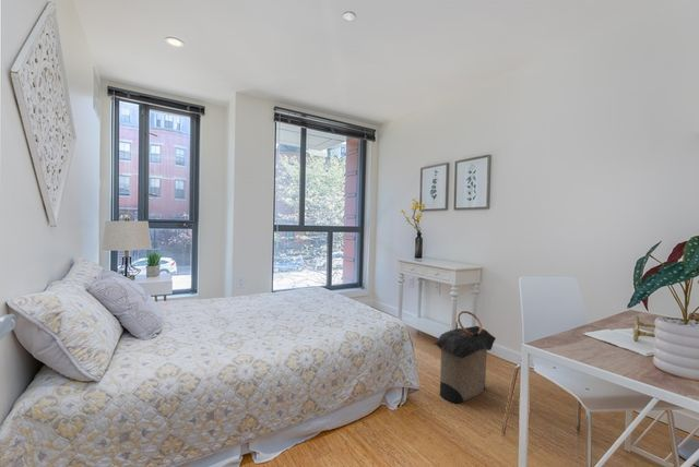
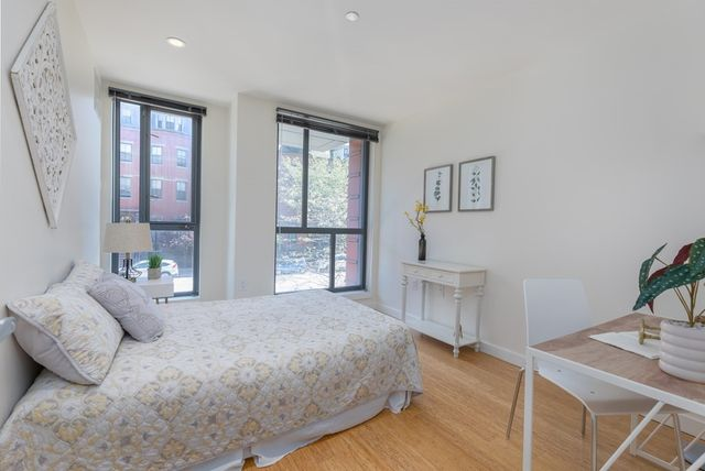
- laundry hamper (464, 354)
